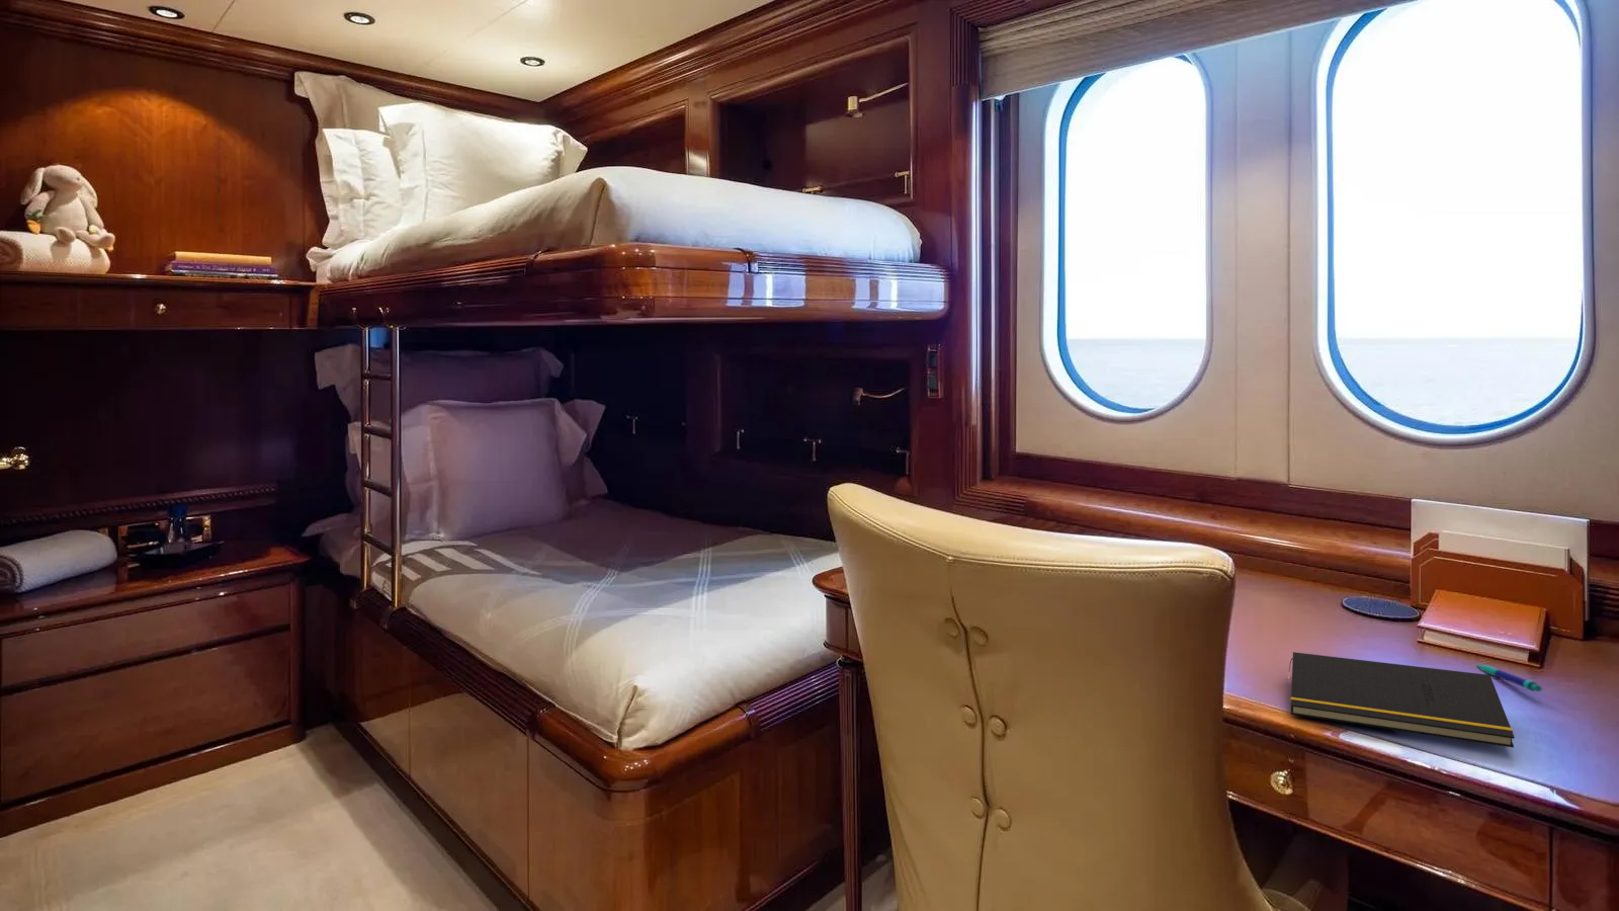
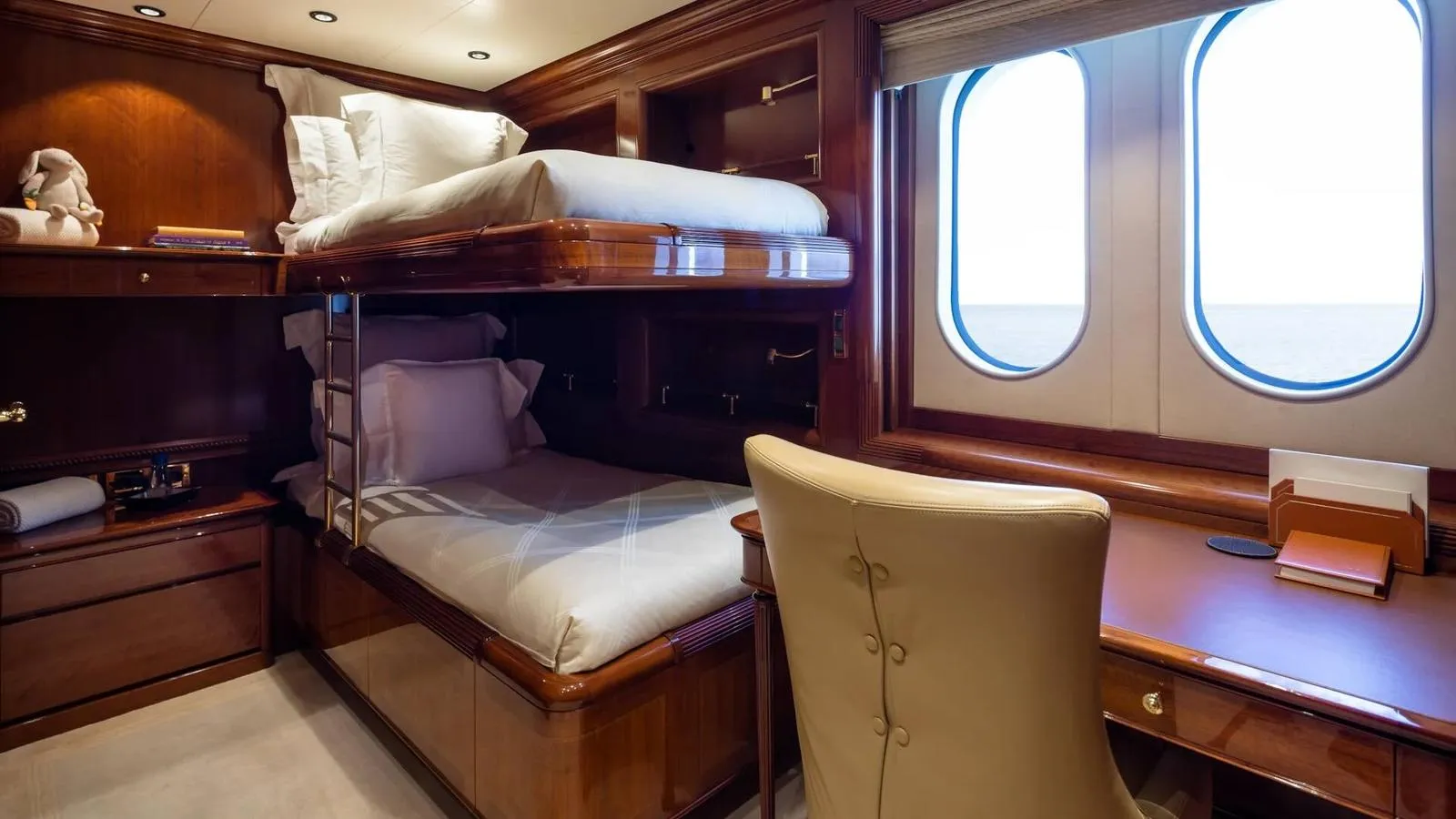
- notepad (1390, 694)
- pen (1506, 675)
